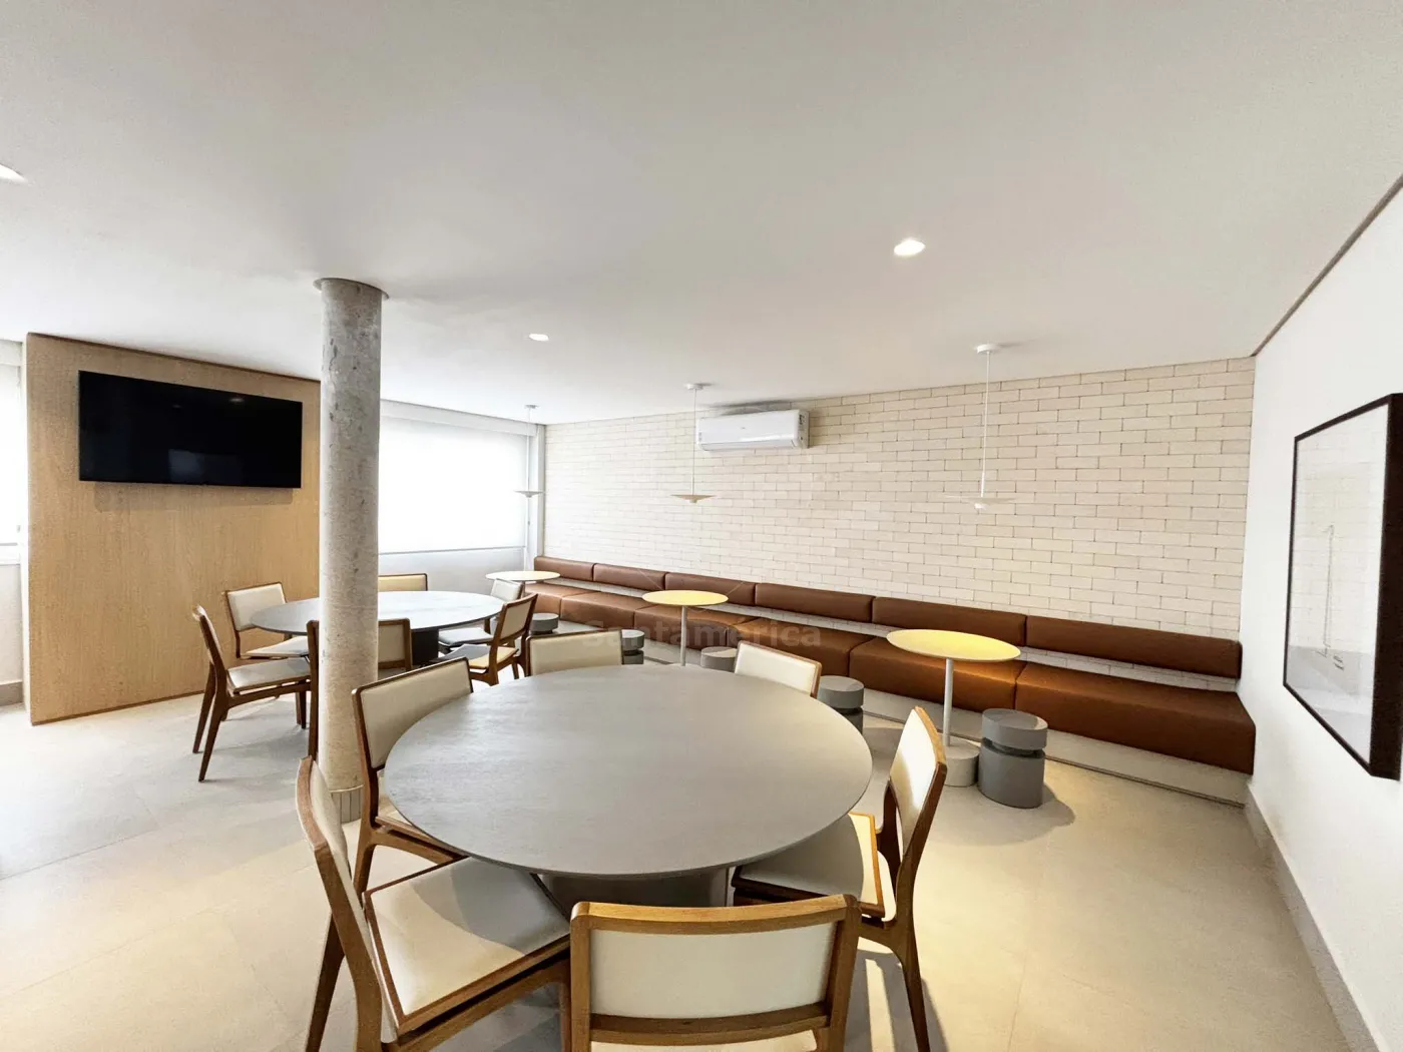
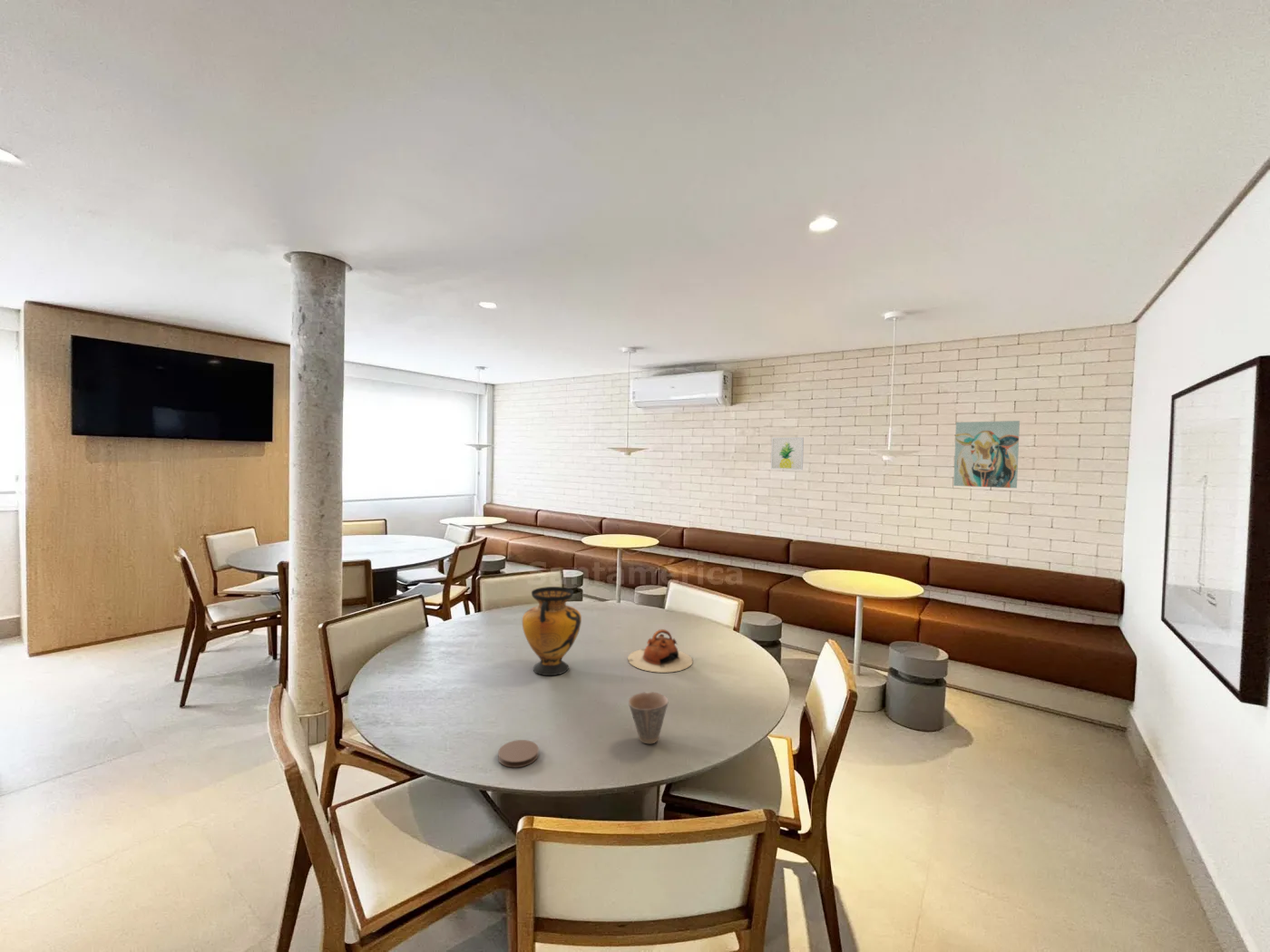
+ cup (648, 719)
+ wall art (786, 453)
+ coaster (518, 753)
+ wall art (985, 454)
+ teapot (659, 645)
+ vase (552, 630)
